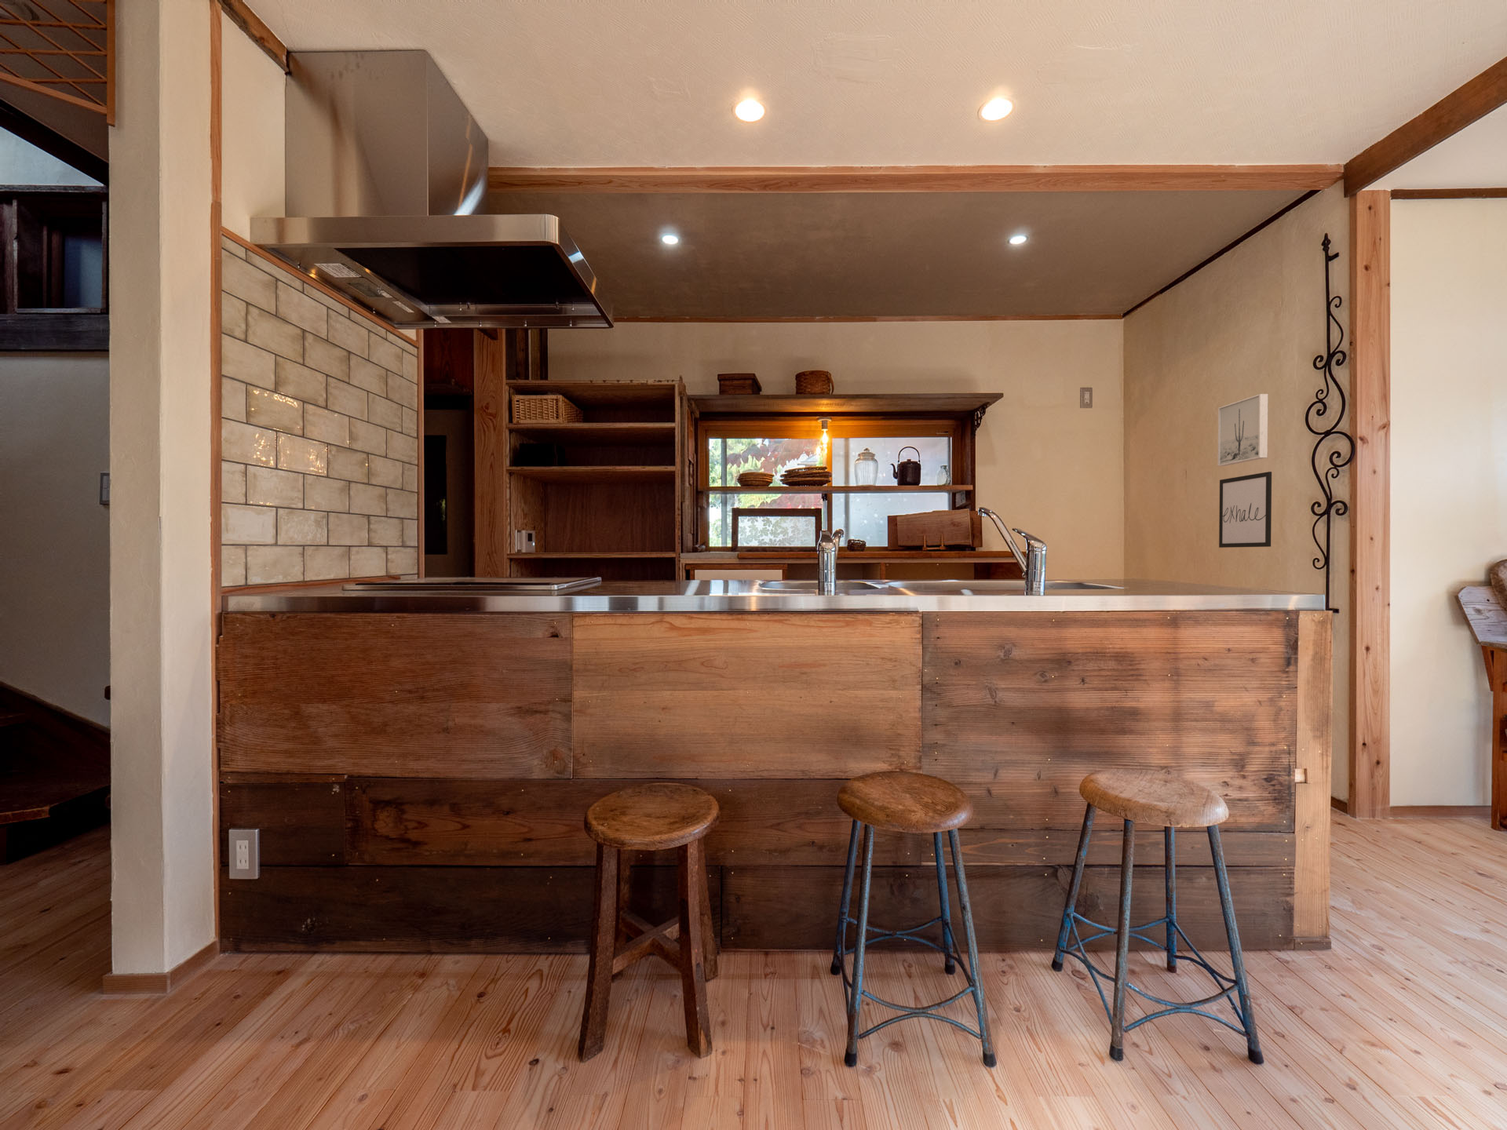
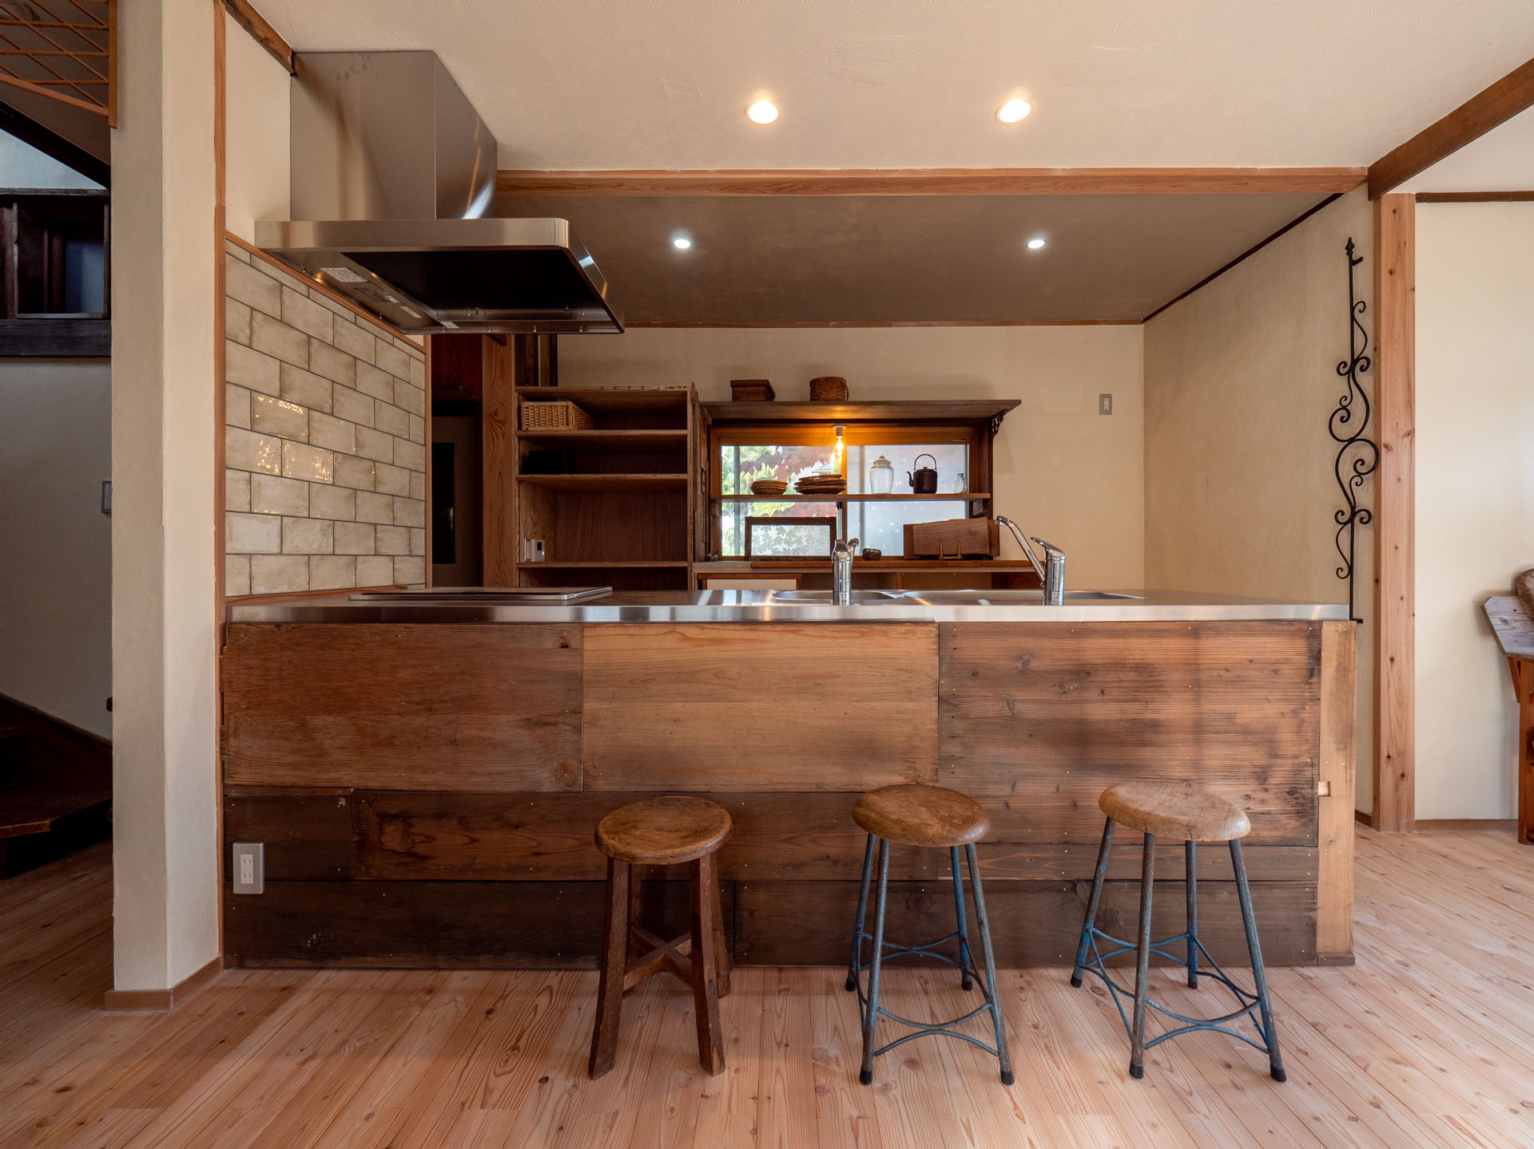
- wall art (1241, 431)
- wall art (1244, 510)
